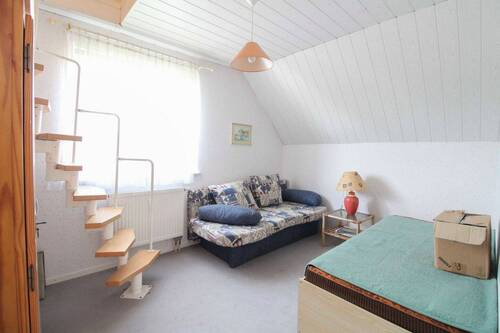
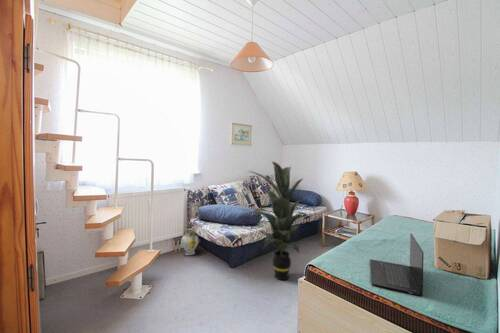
+ laptop (392, 263)
+ indoor plant (277, 219)
+ ceramic jug (190, 241)
